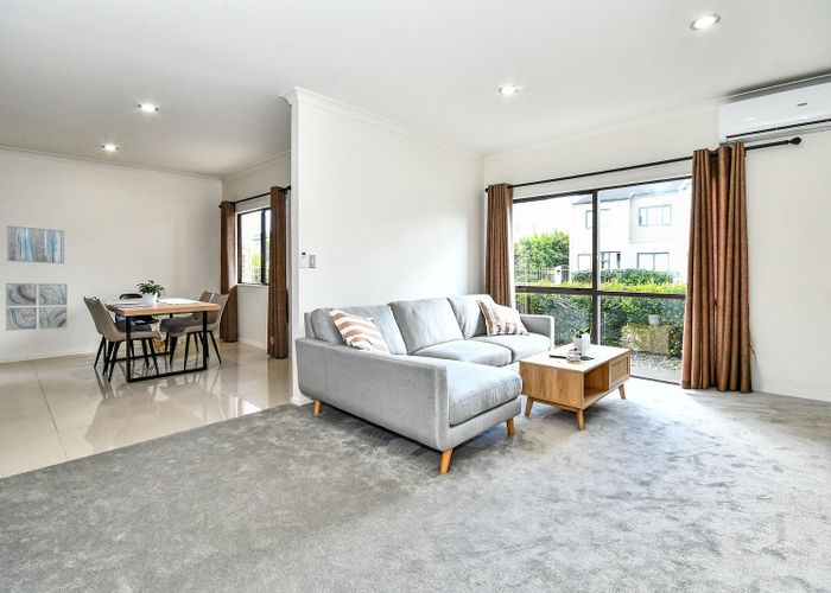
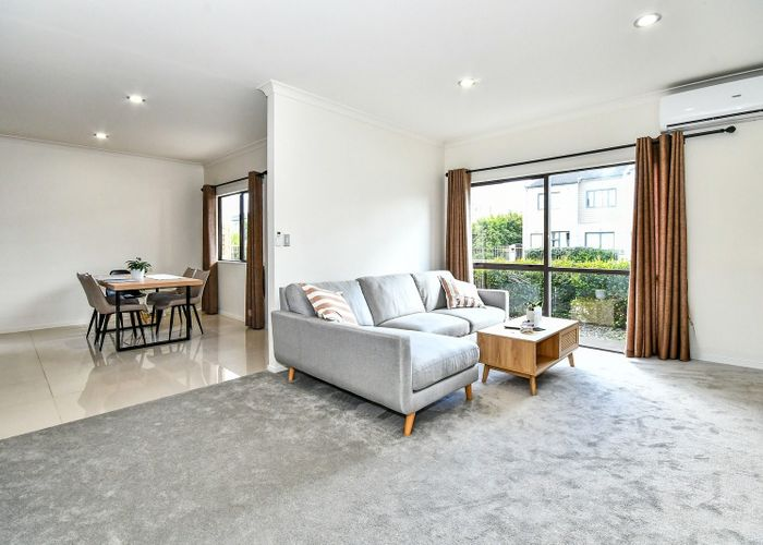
- wall art (38, 305)
- wall art (36, 244)
